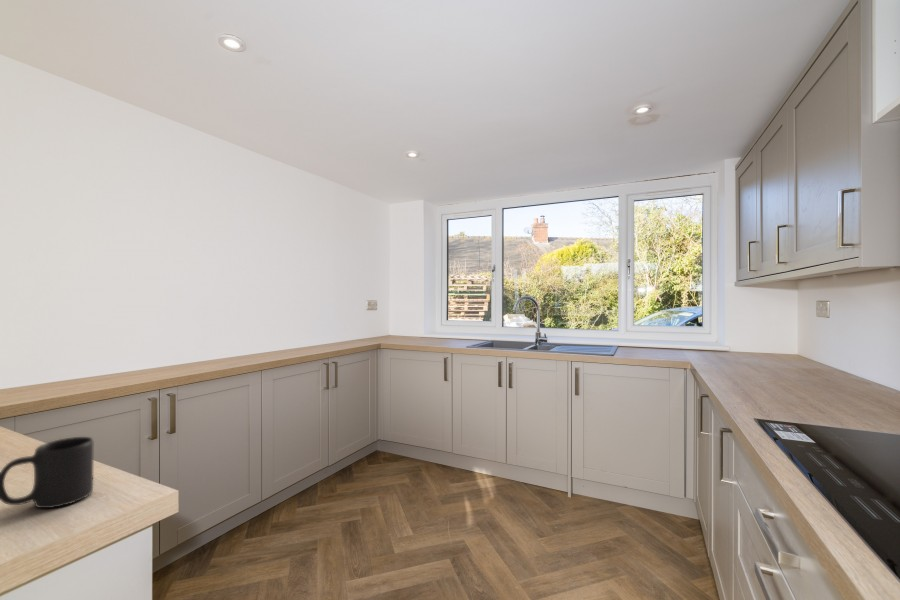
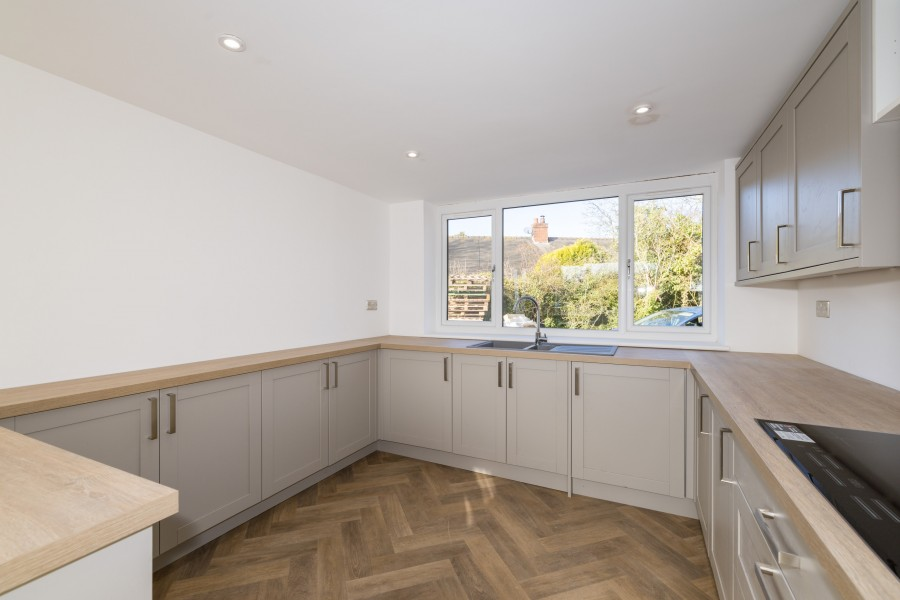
- mug (47, 475)
